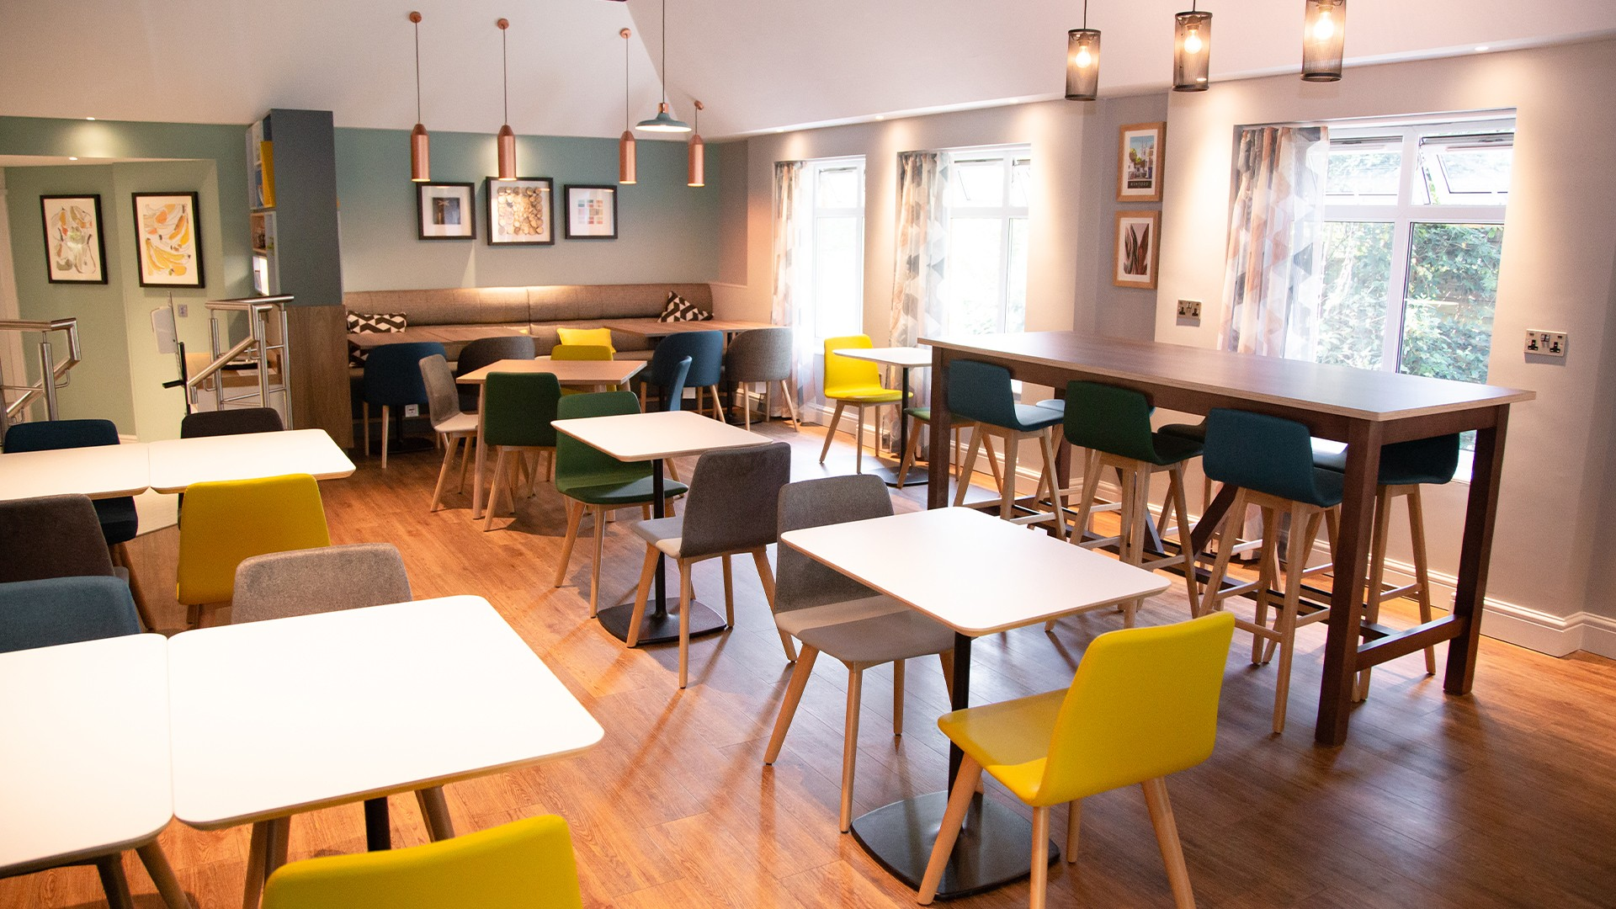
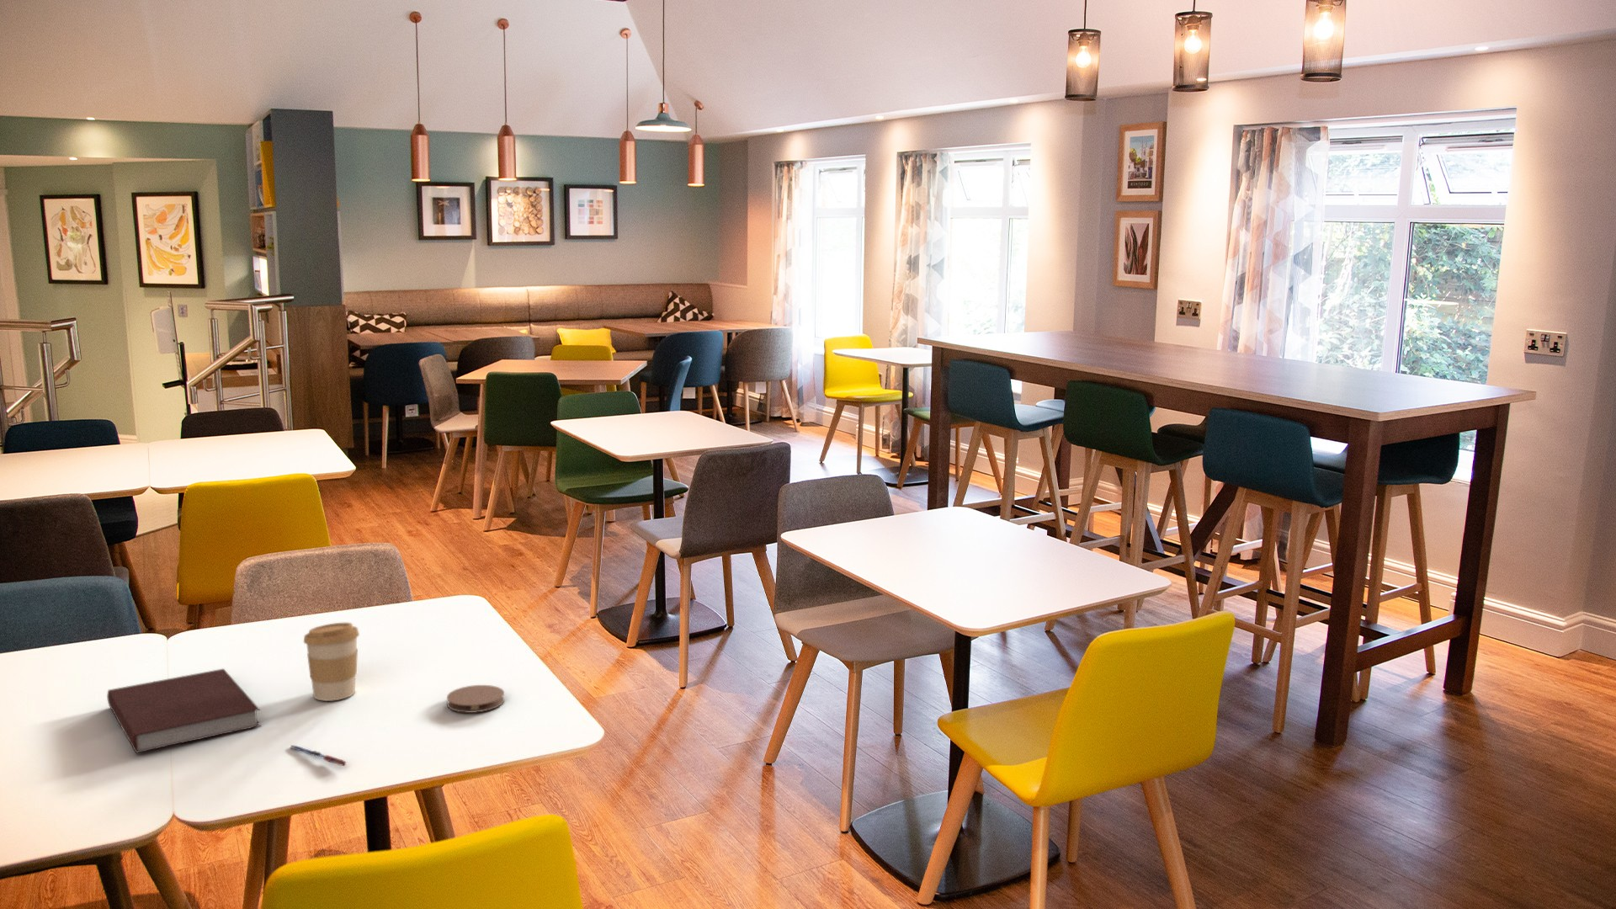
+ coaster (475, 698)
+ coffee cup (333, 659)
+ pen (317, 754)
+ notebook (182, 708)
